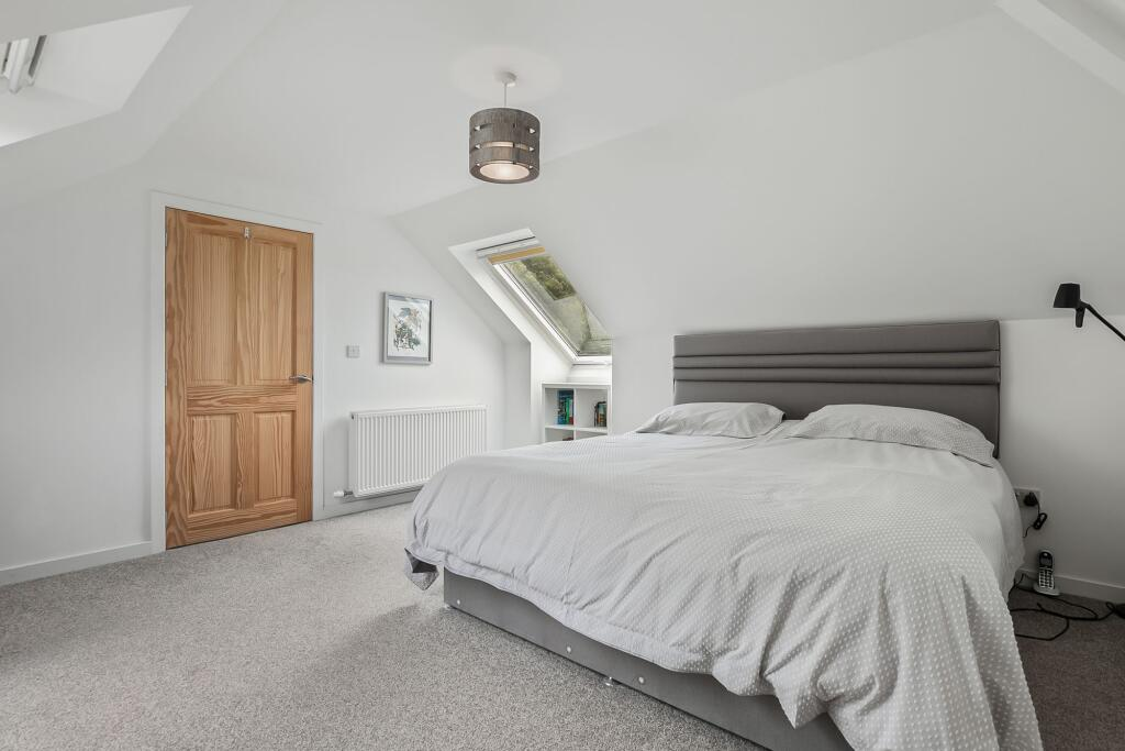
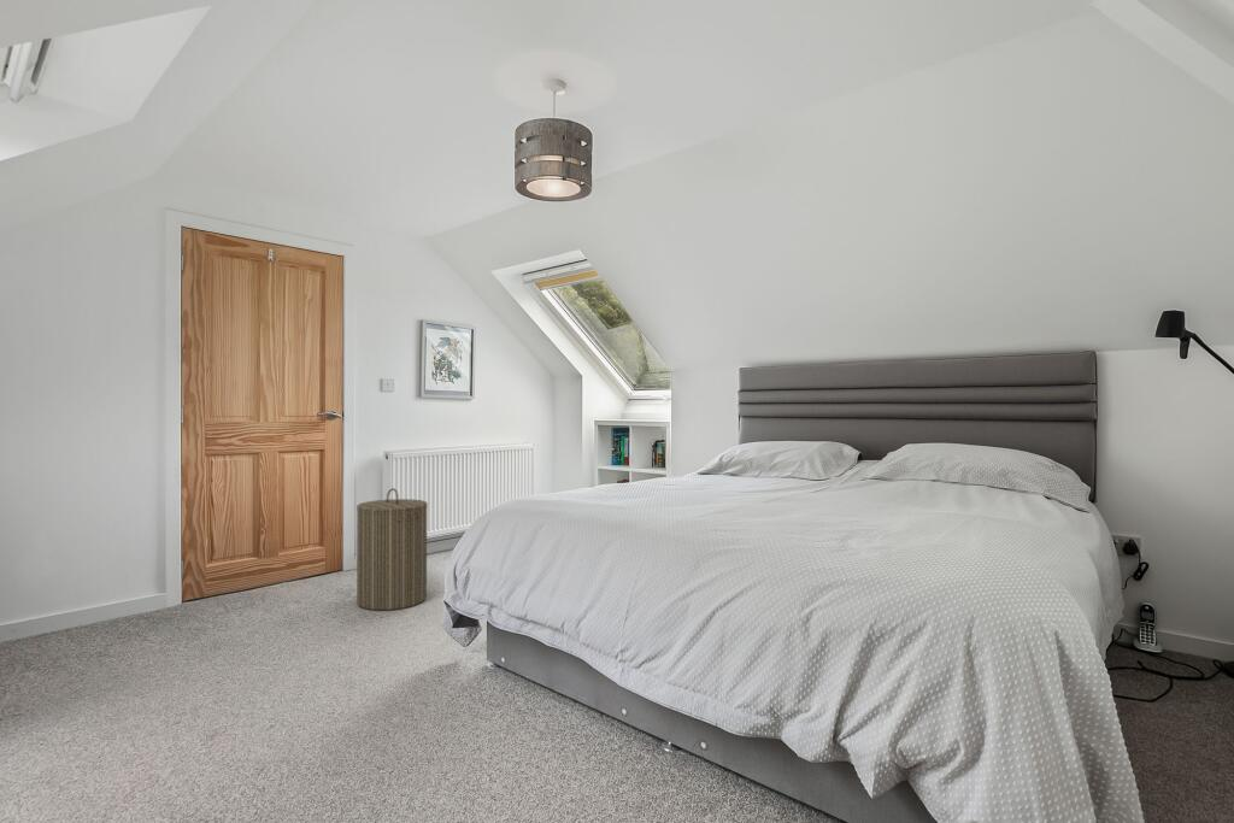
+ laundry hamper (392, 543)
